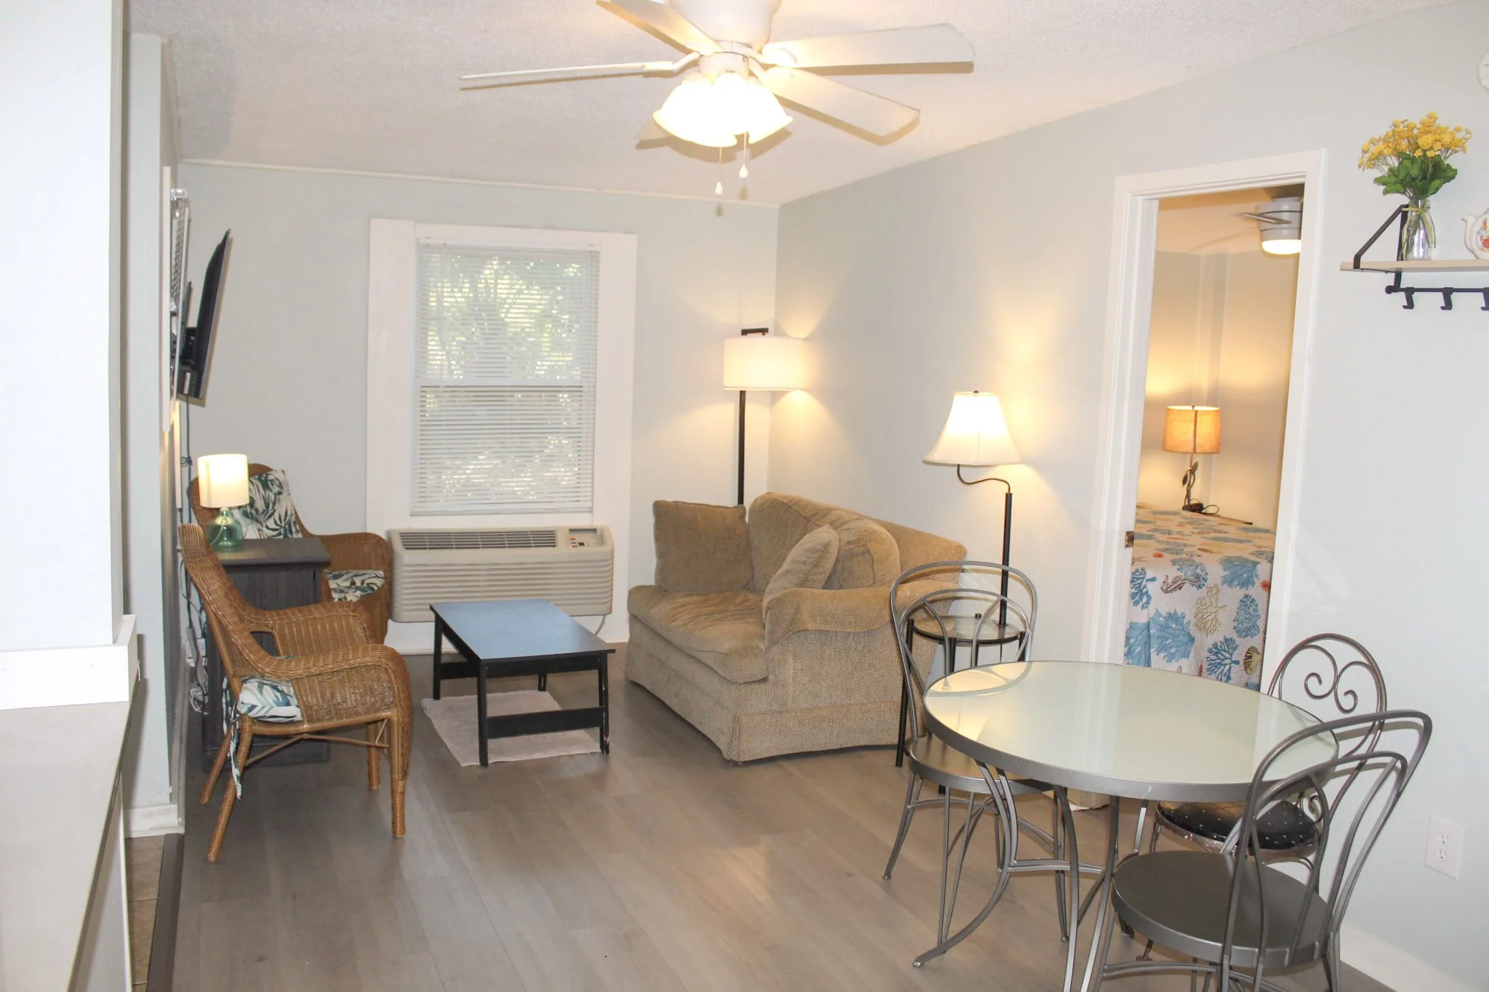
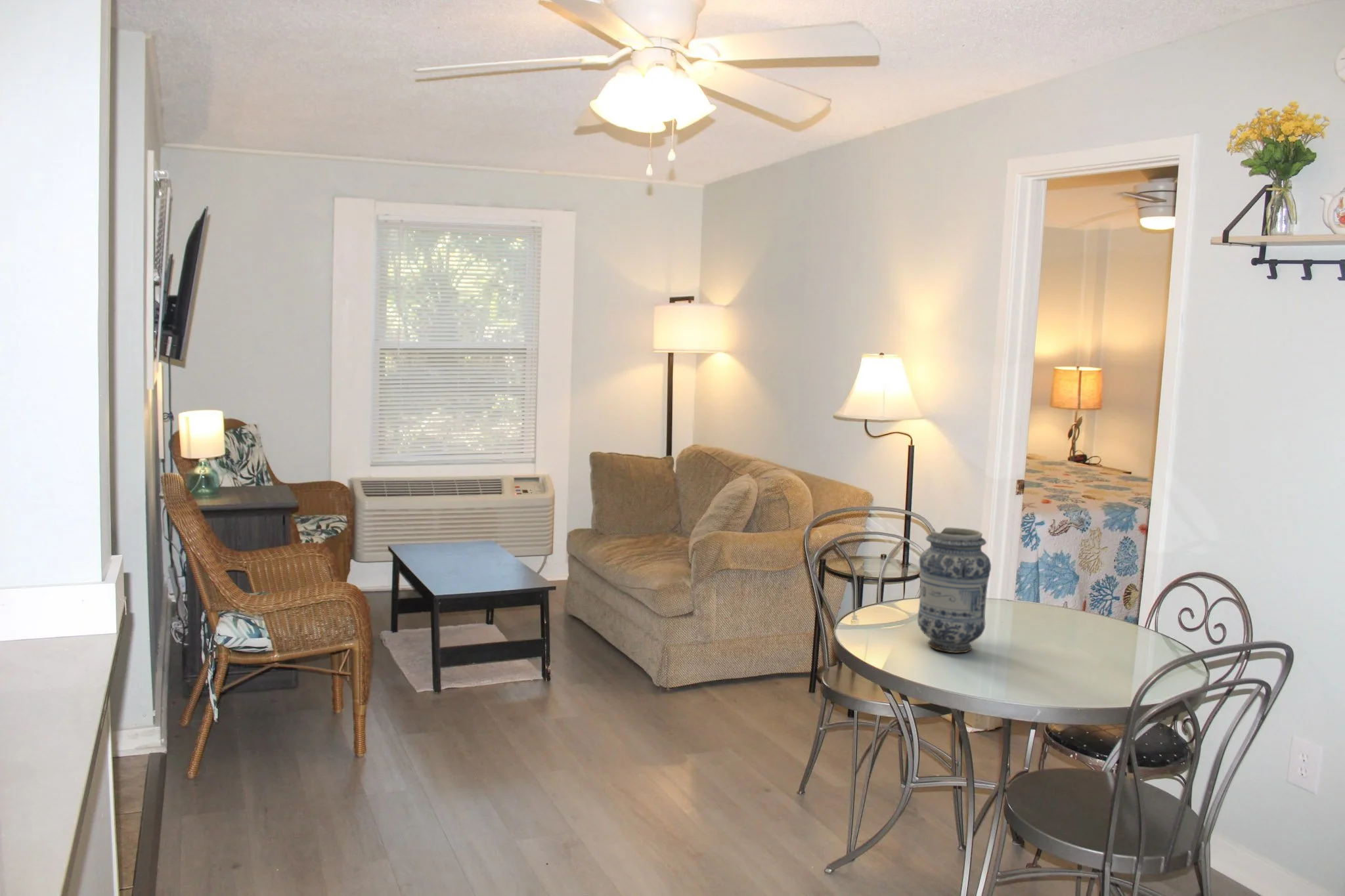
+ vase (953, 589)
